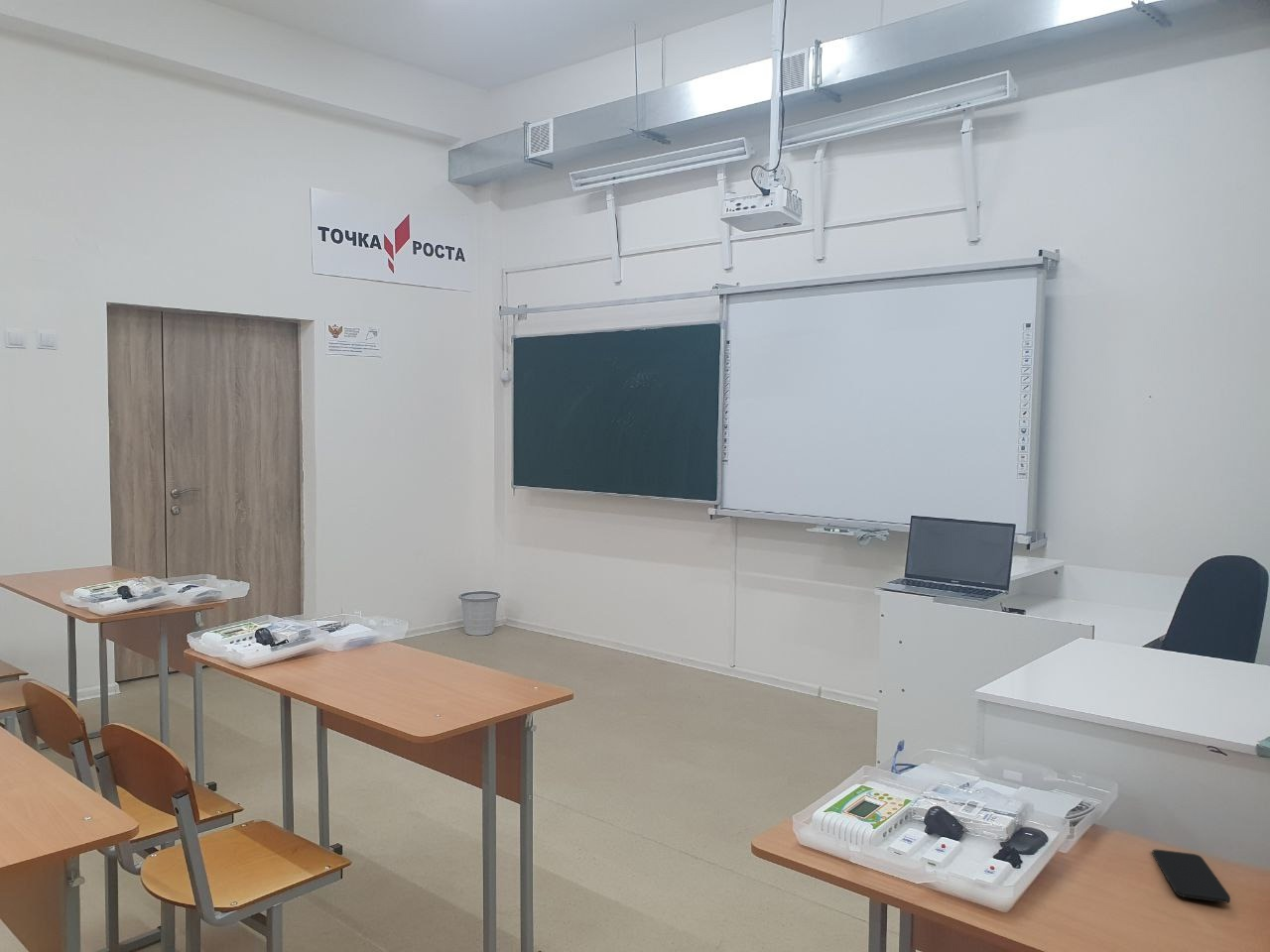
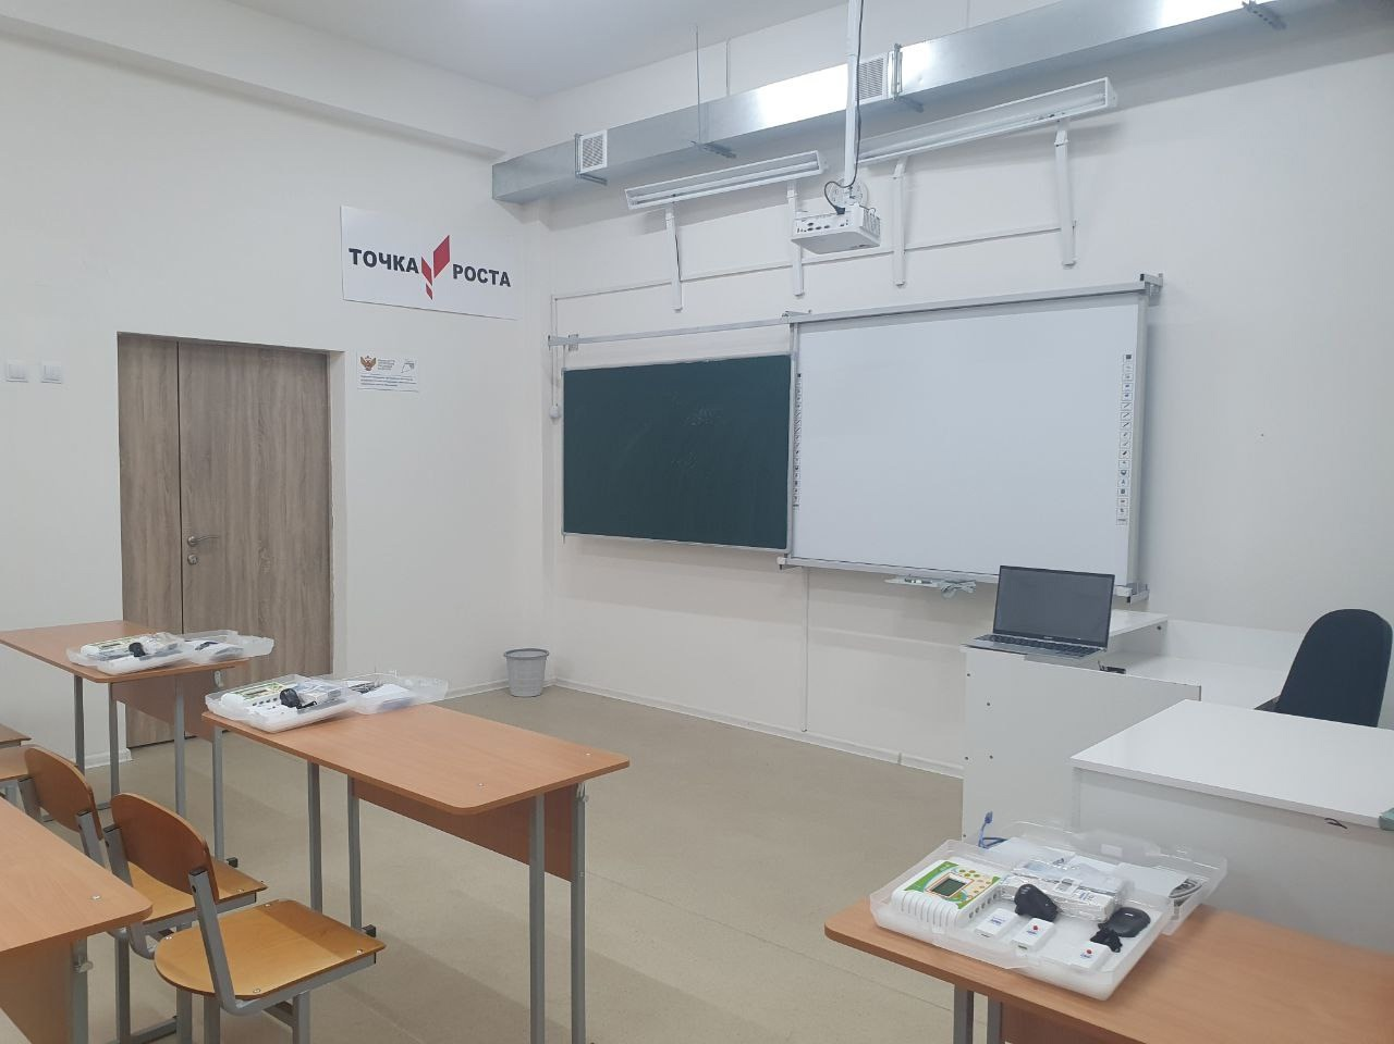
- smartphone (1189, 875)
